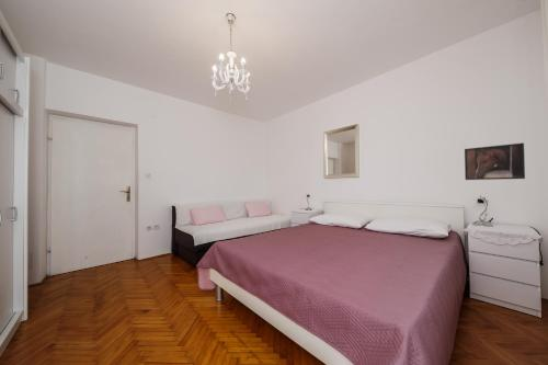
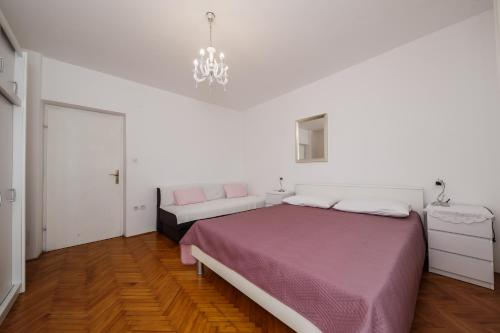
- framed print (492, 162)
